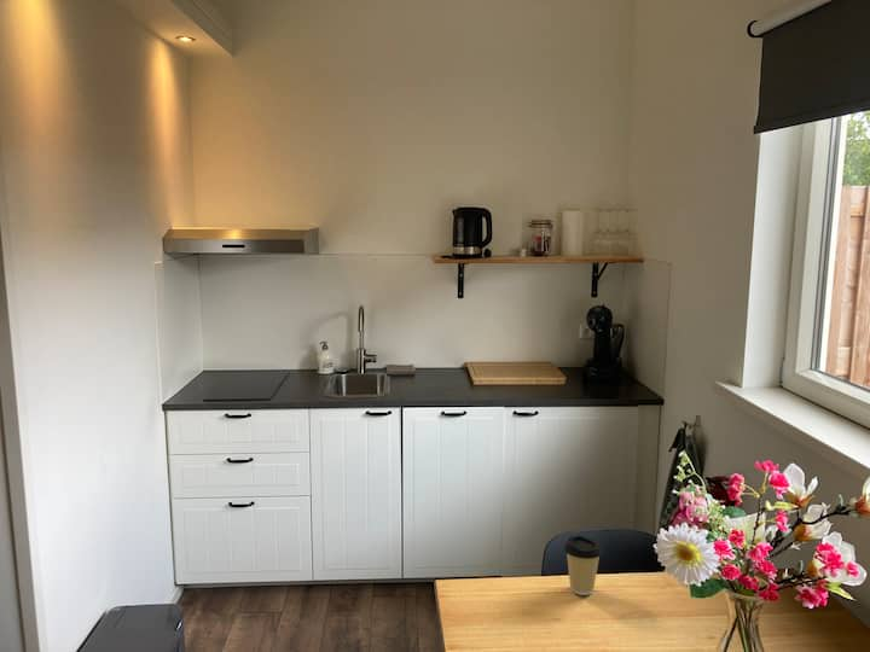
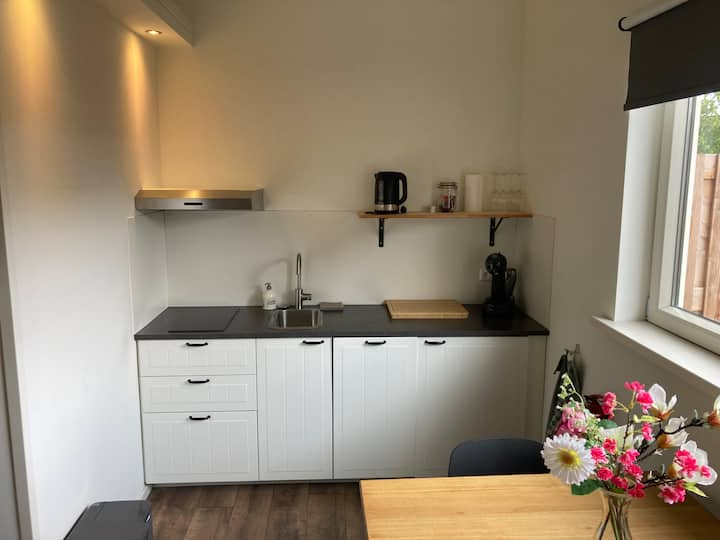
- coffee cup (582, 565)
